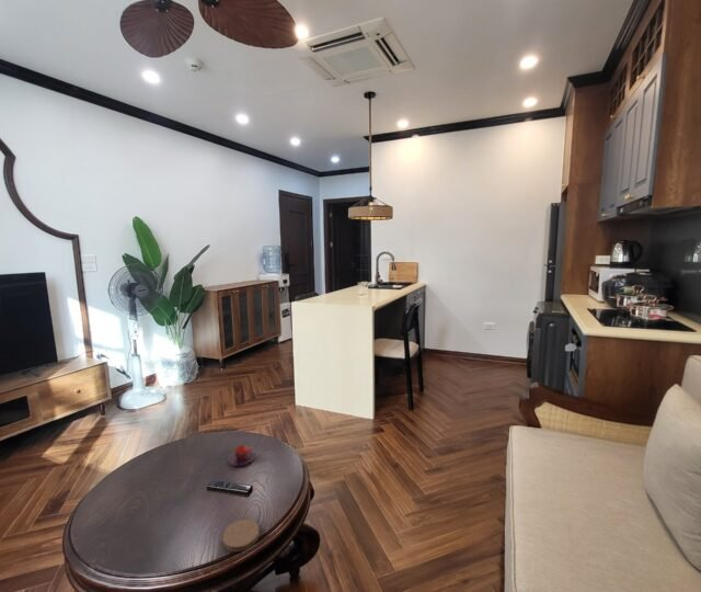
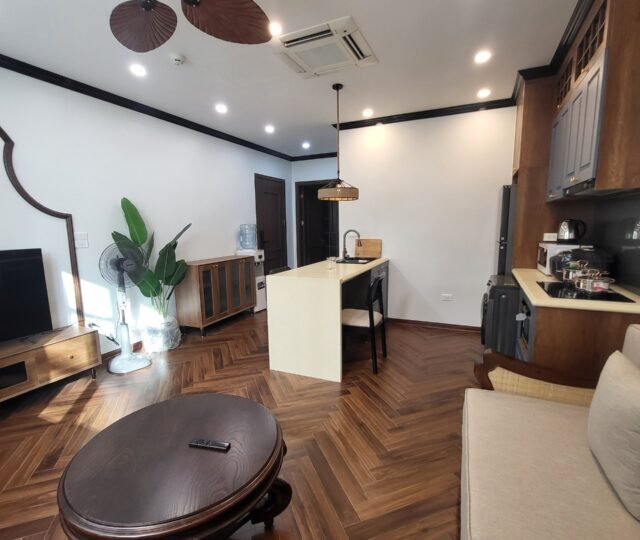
- coaster (241, 534)
- teacup (241, 454)
